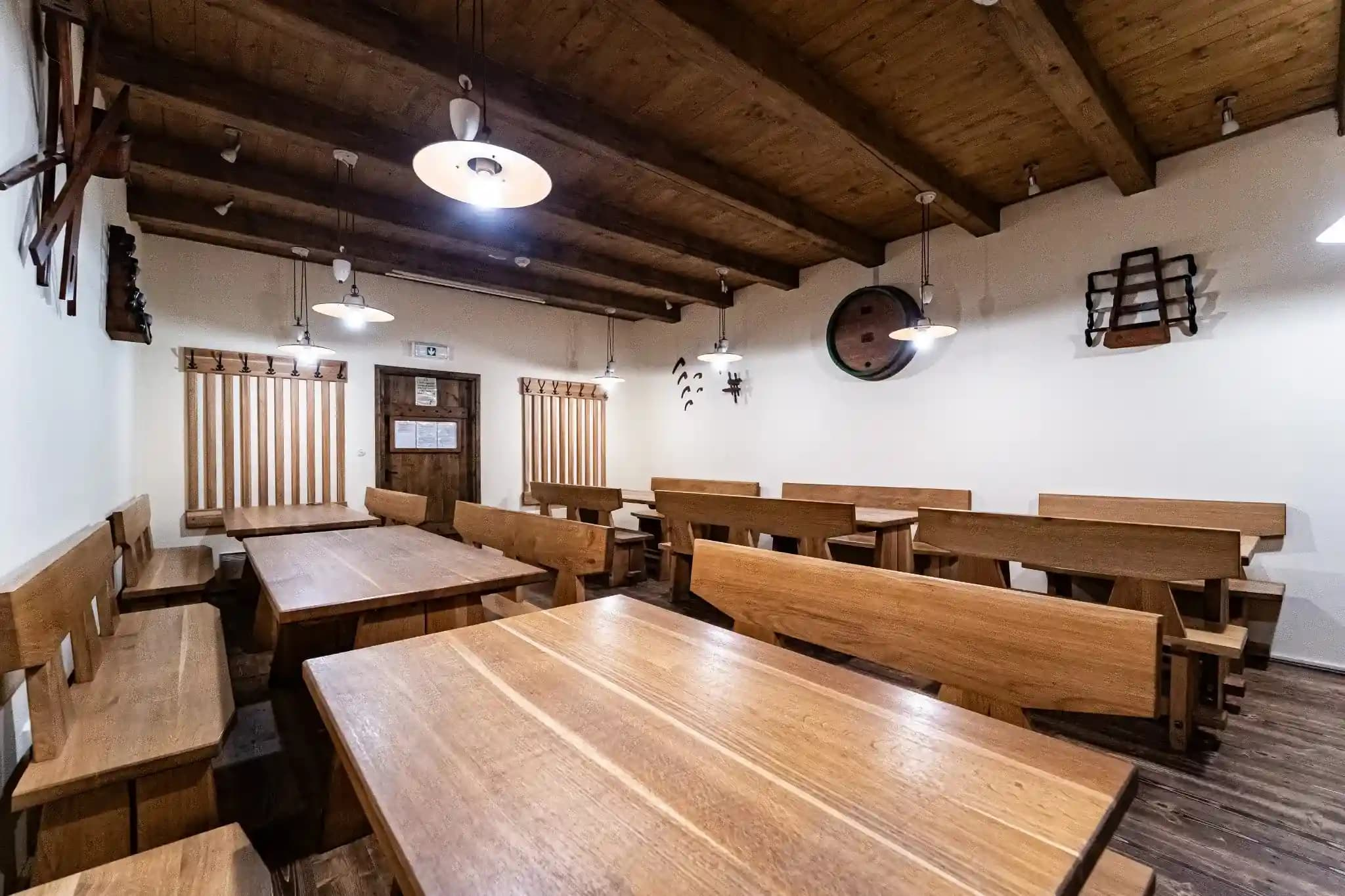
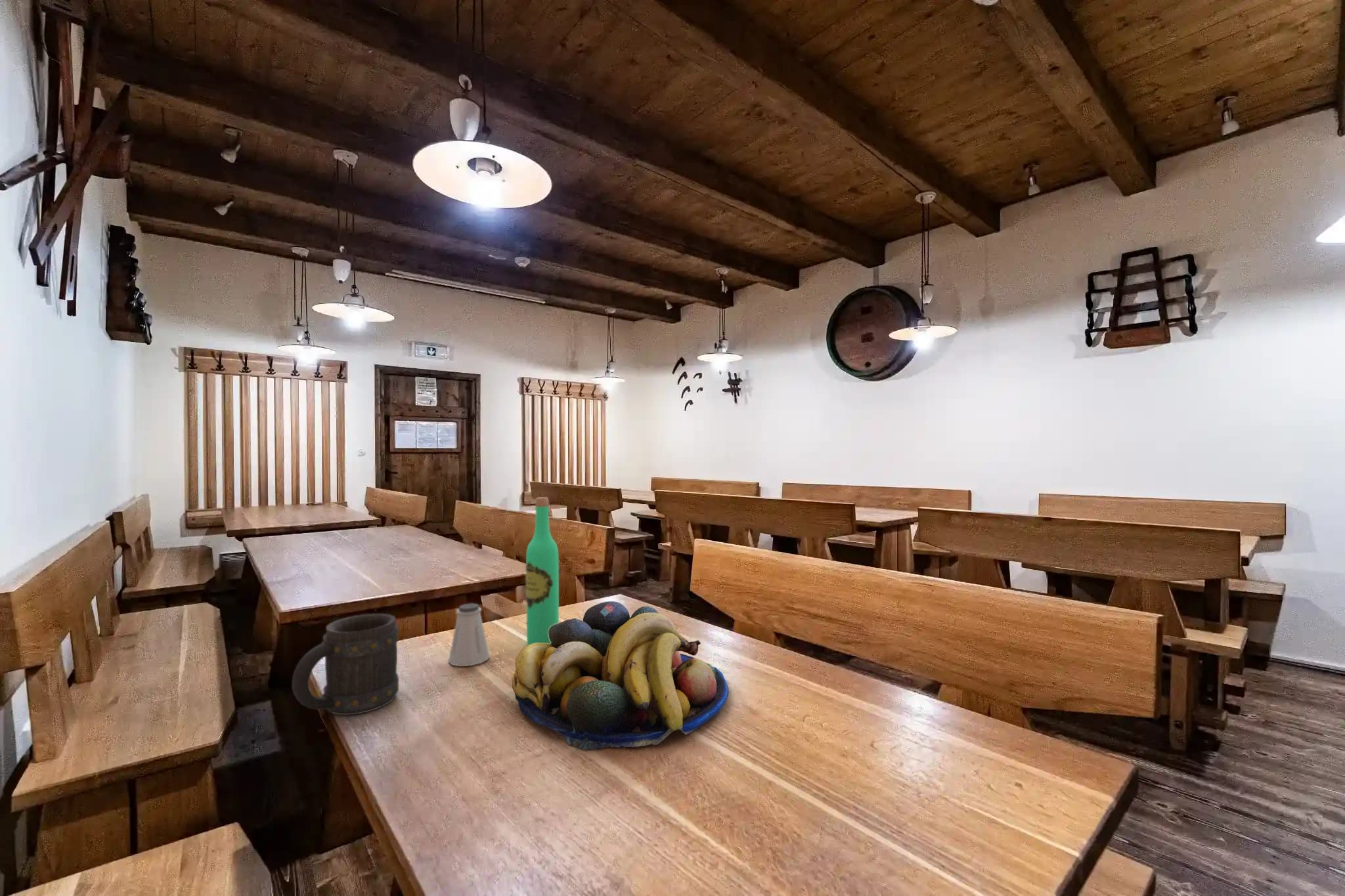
+ fruit bowl (626, 652)
+ saltshaker (469, 632)
+ wine bottle (542, 570)
+ beer mug (347, 666)
